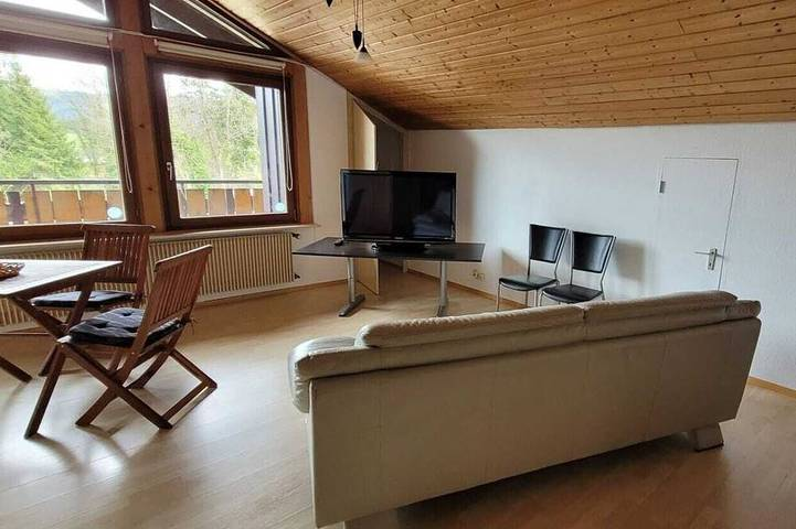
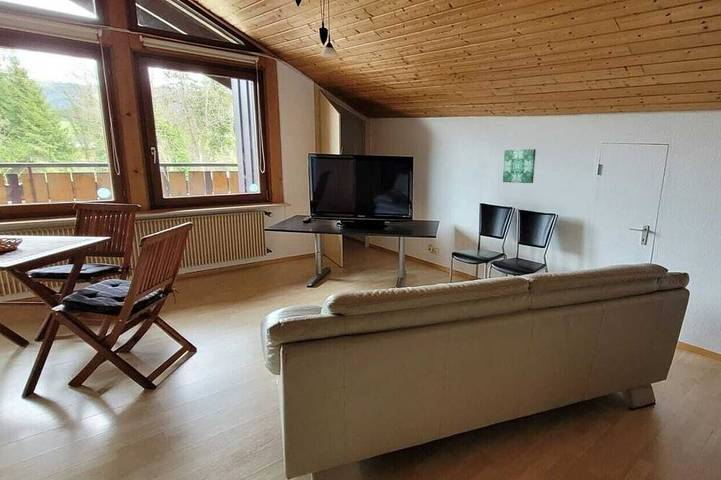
+ wall art (518, 166)
